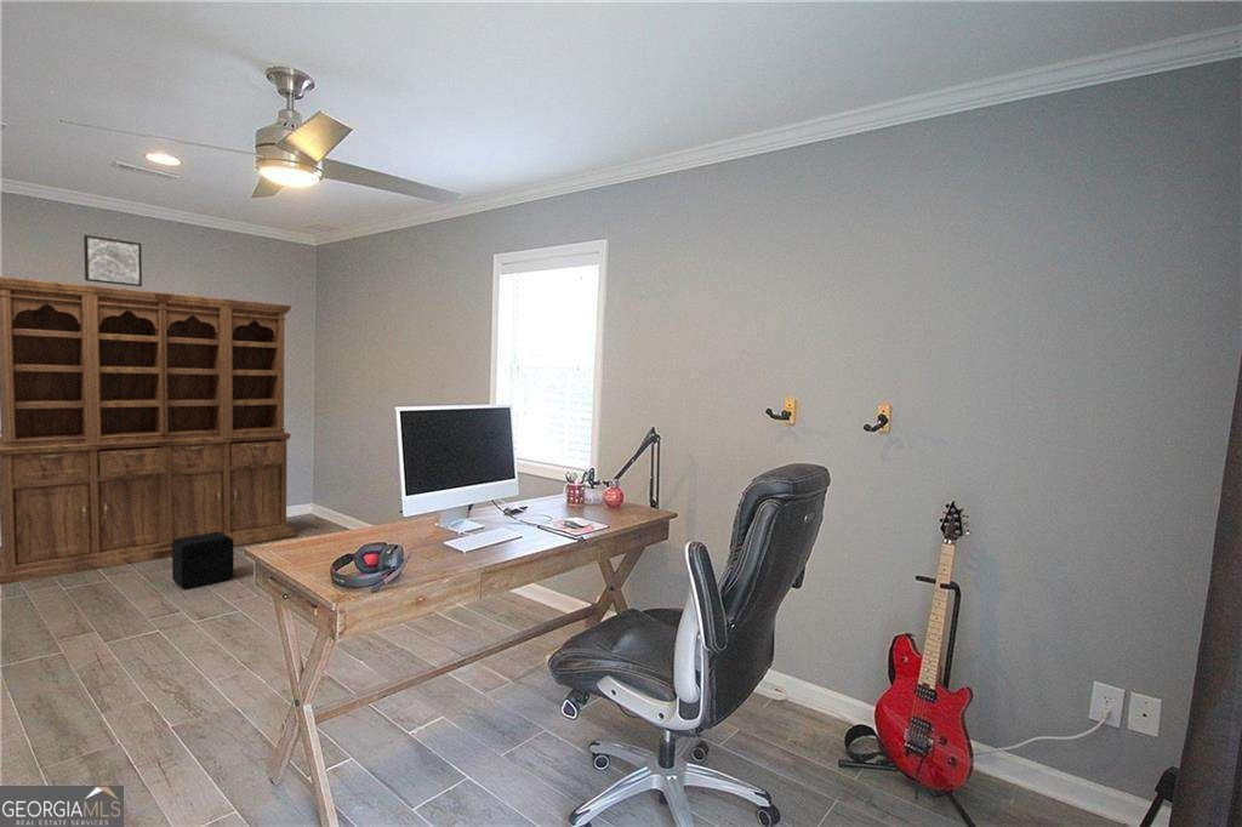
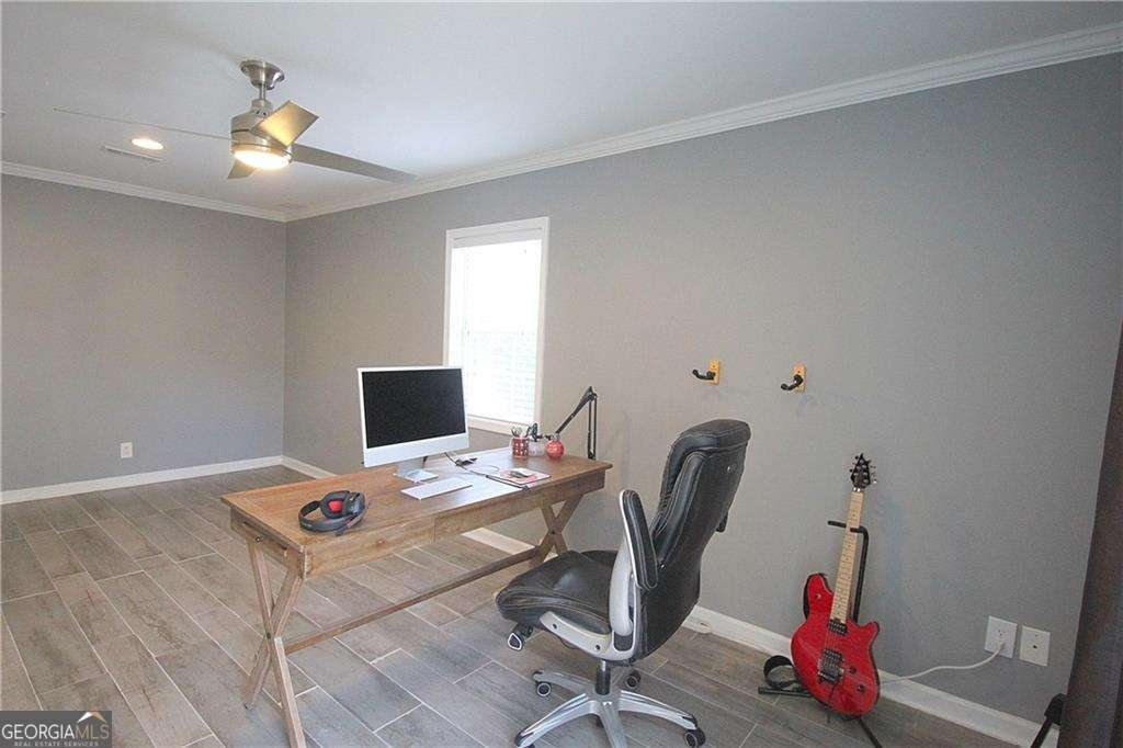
- bookcase (156, 423)
- air purifier (203, 559)
- wall art (113, 261)
